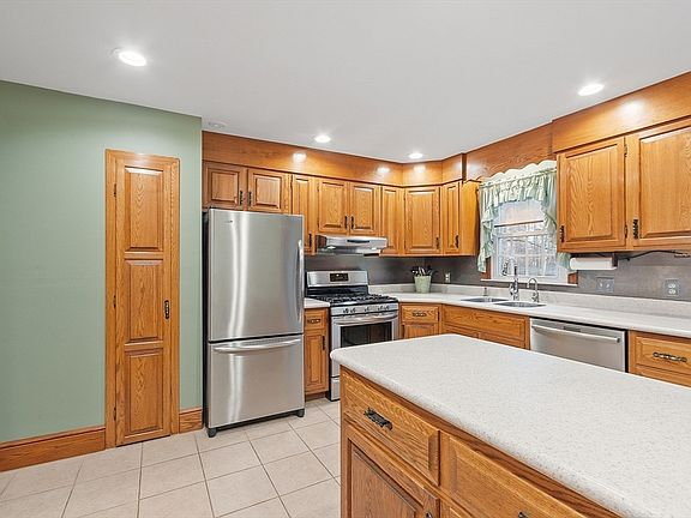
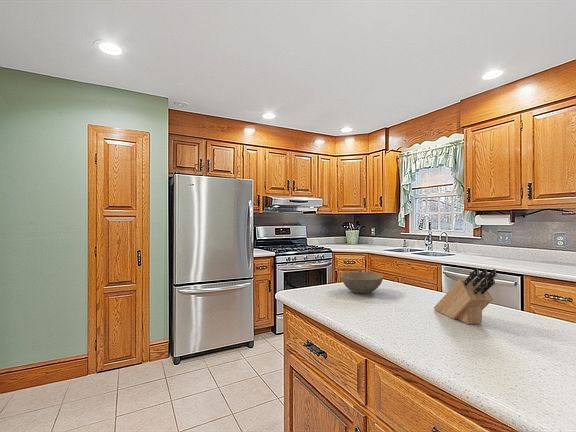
+ bowl (361, 283)
+ knife block (464, 291)
